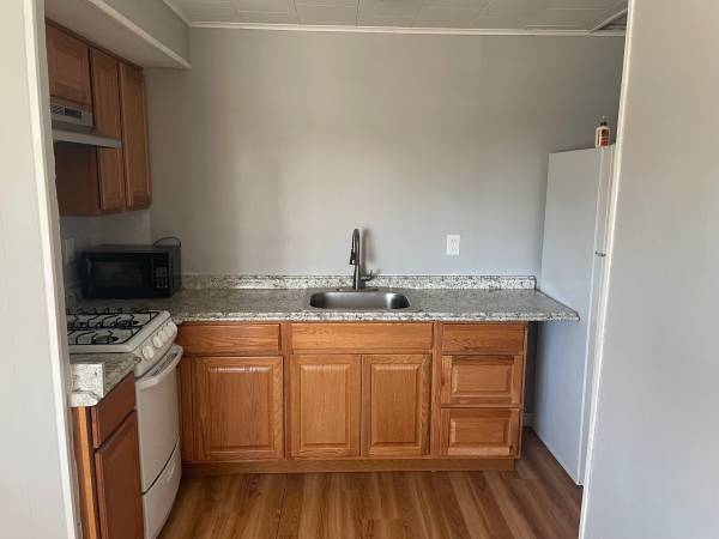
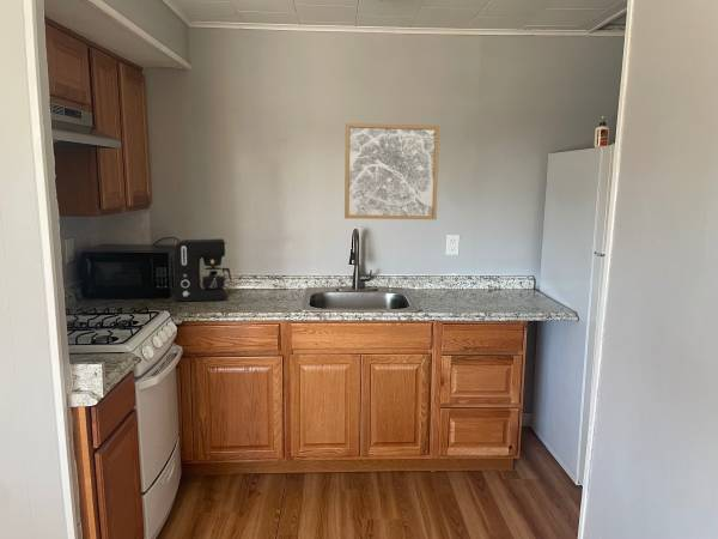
+ wall art (391, 171)
+ coffee maker (205, 268)
